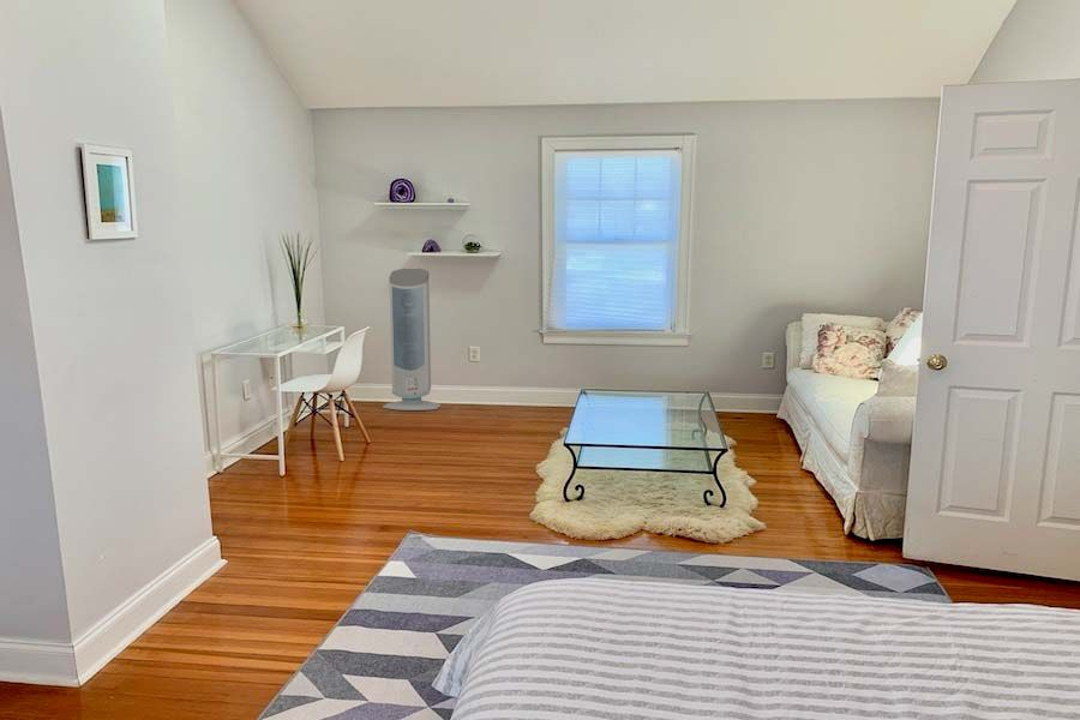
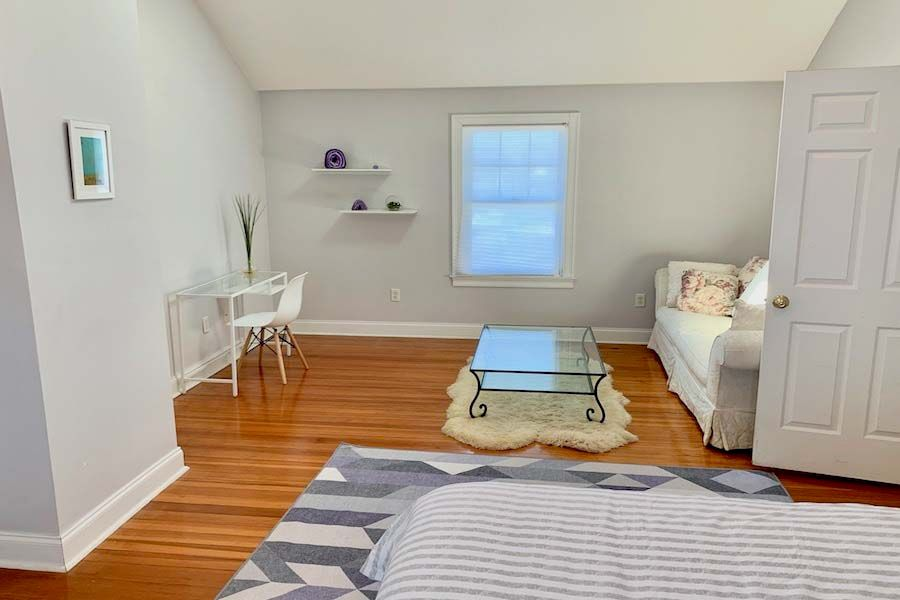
- air purifier (410, 337)
